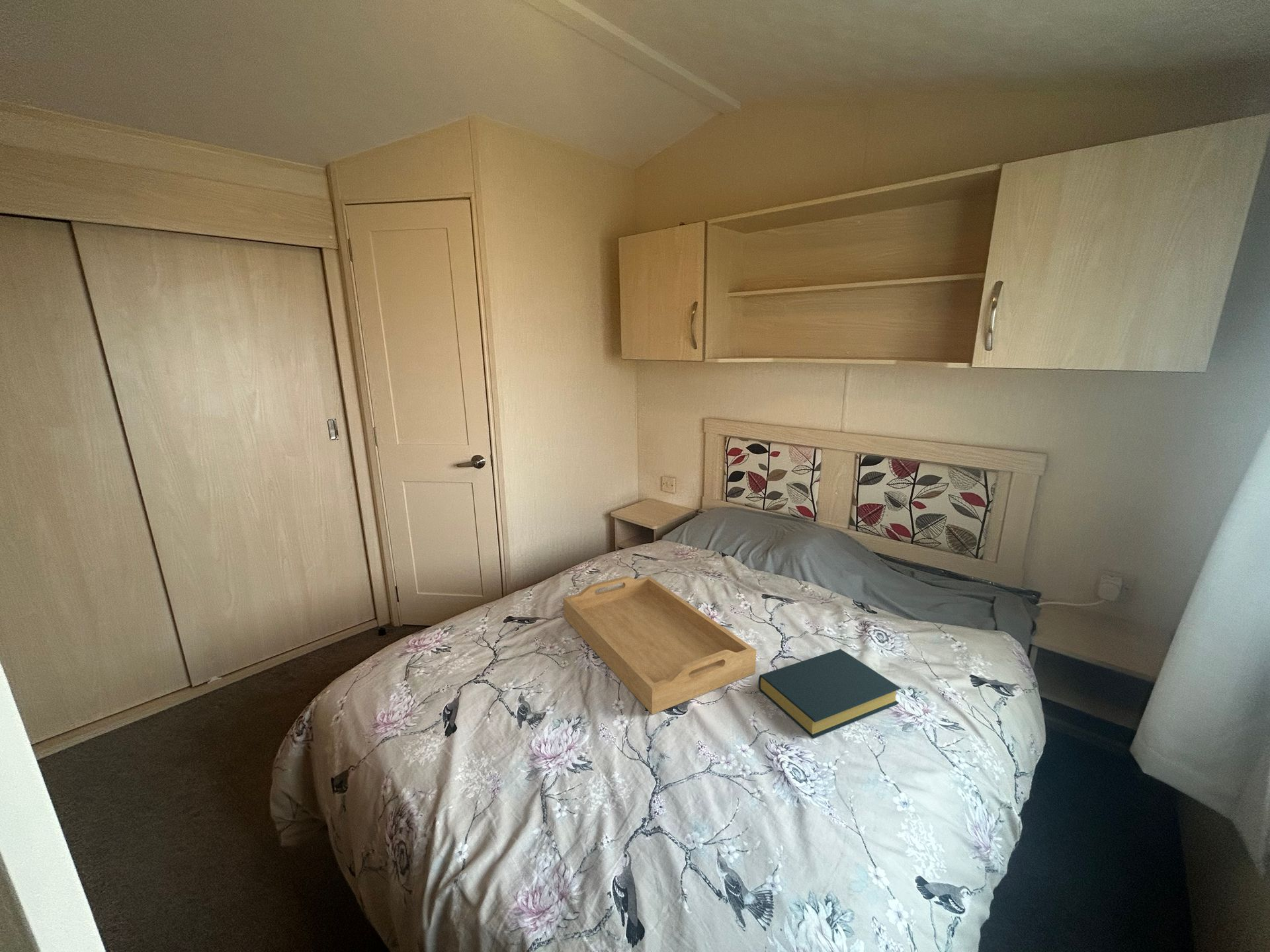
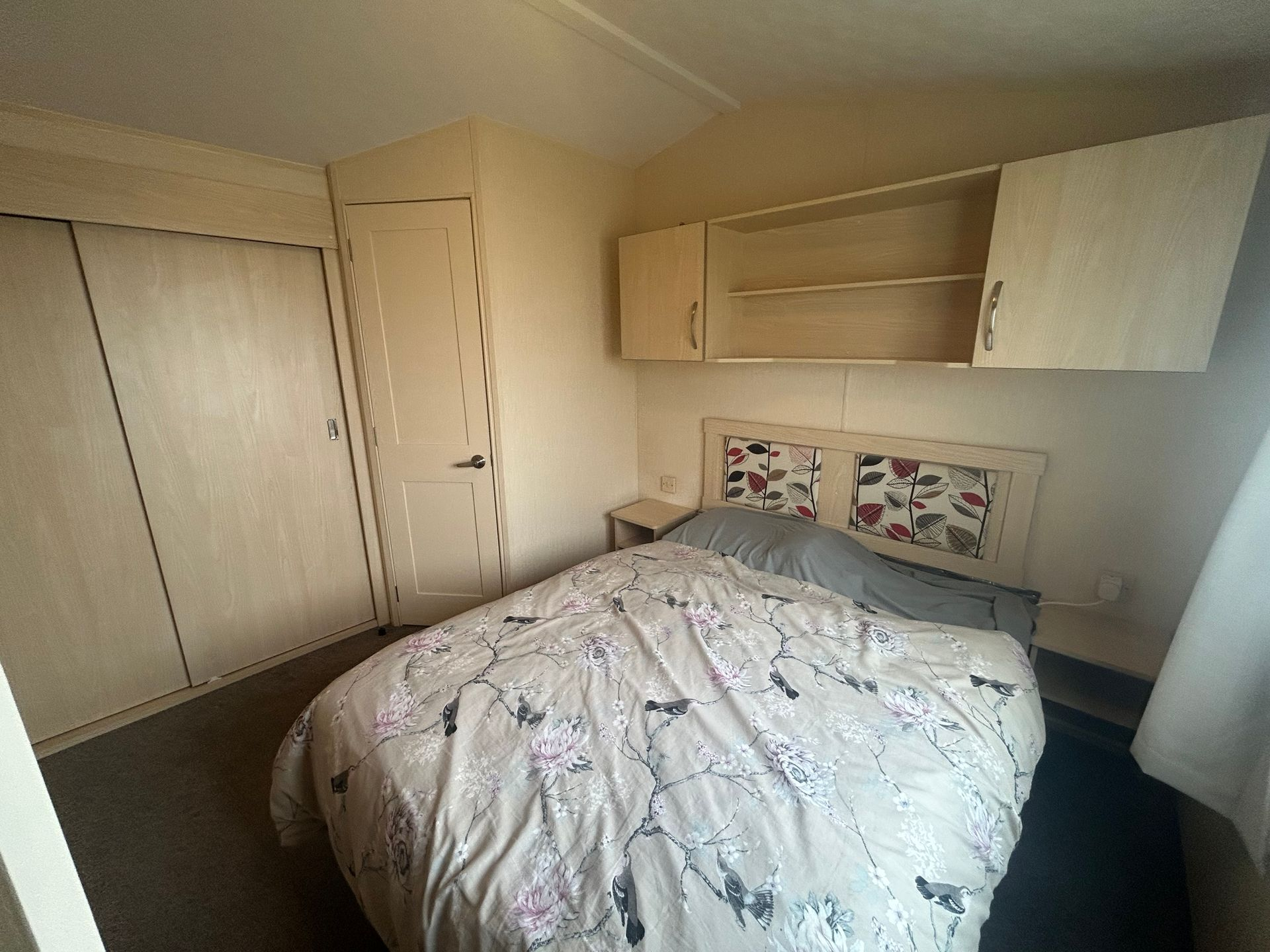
- hardback book (827, 688)
- serving tray (650, 629)
